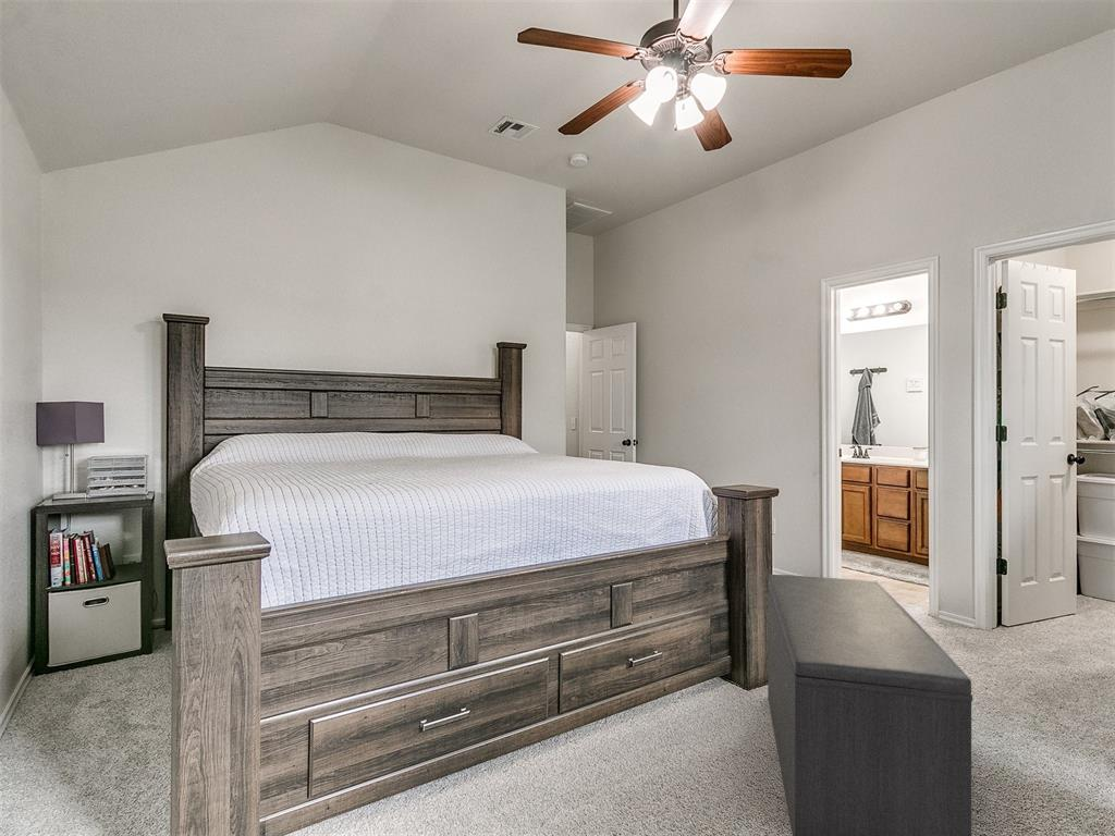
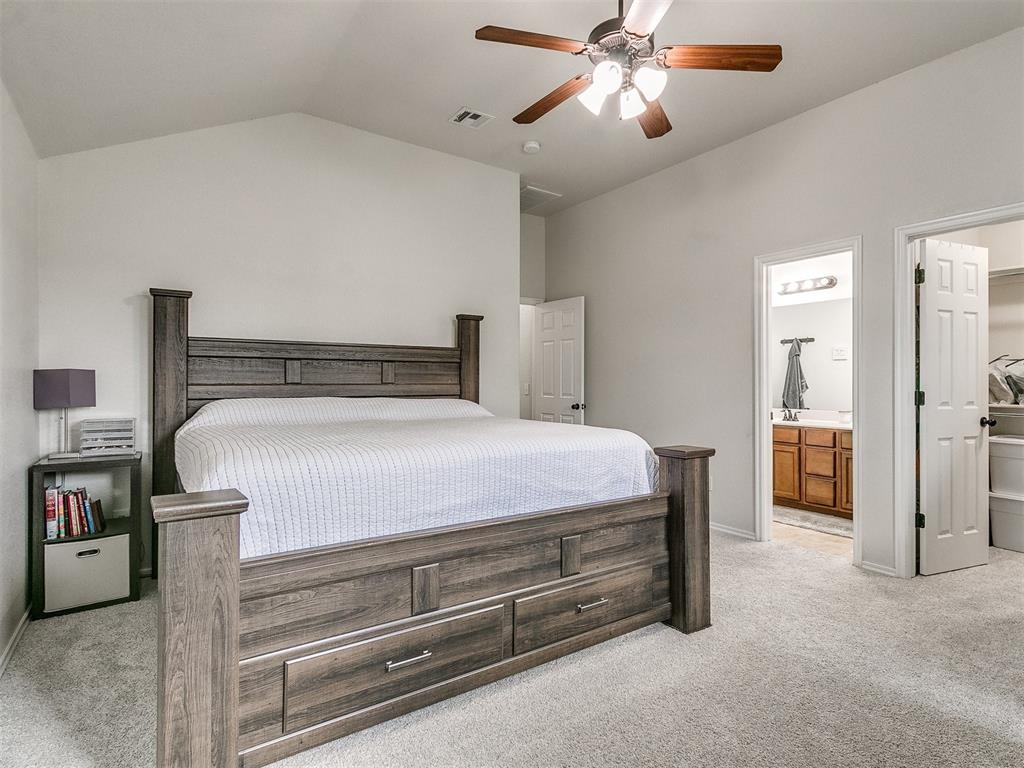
- bench (844, 689)
